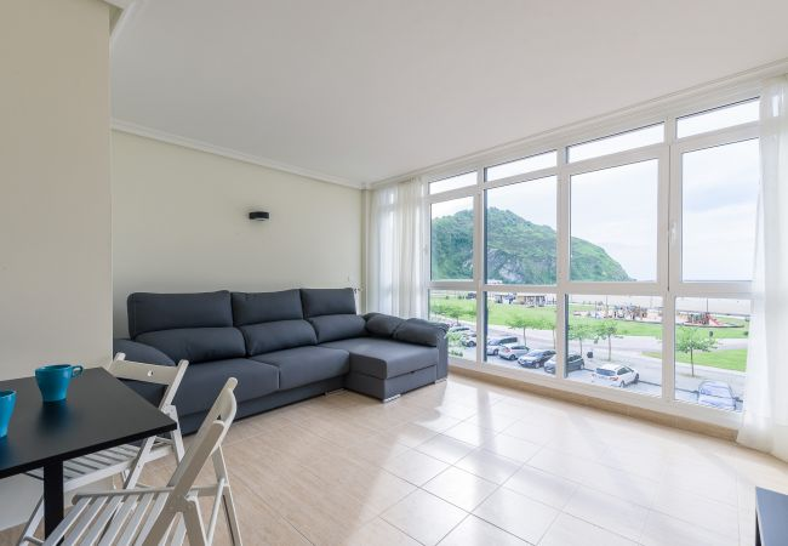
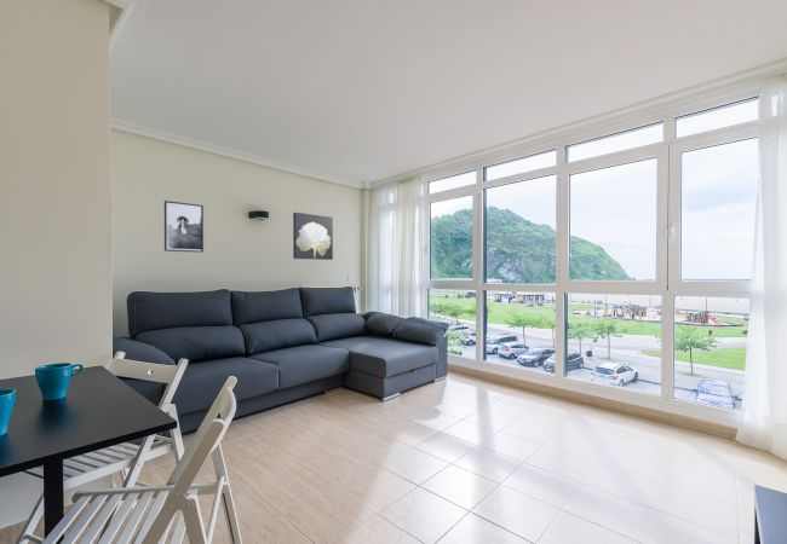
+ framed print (184, 227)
+ wall art (314, 237)
